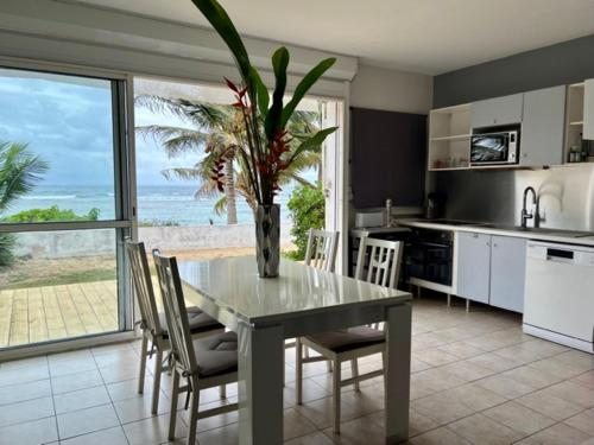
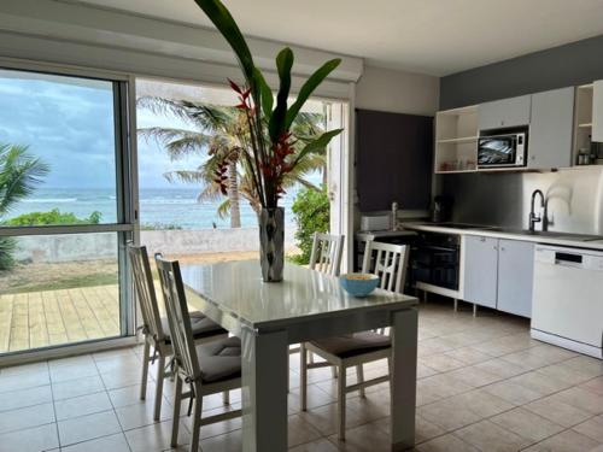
+ cereal bowl (358, 286)
